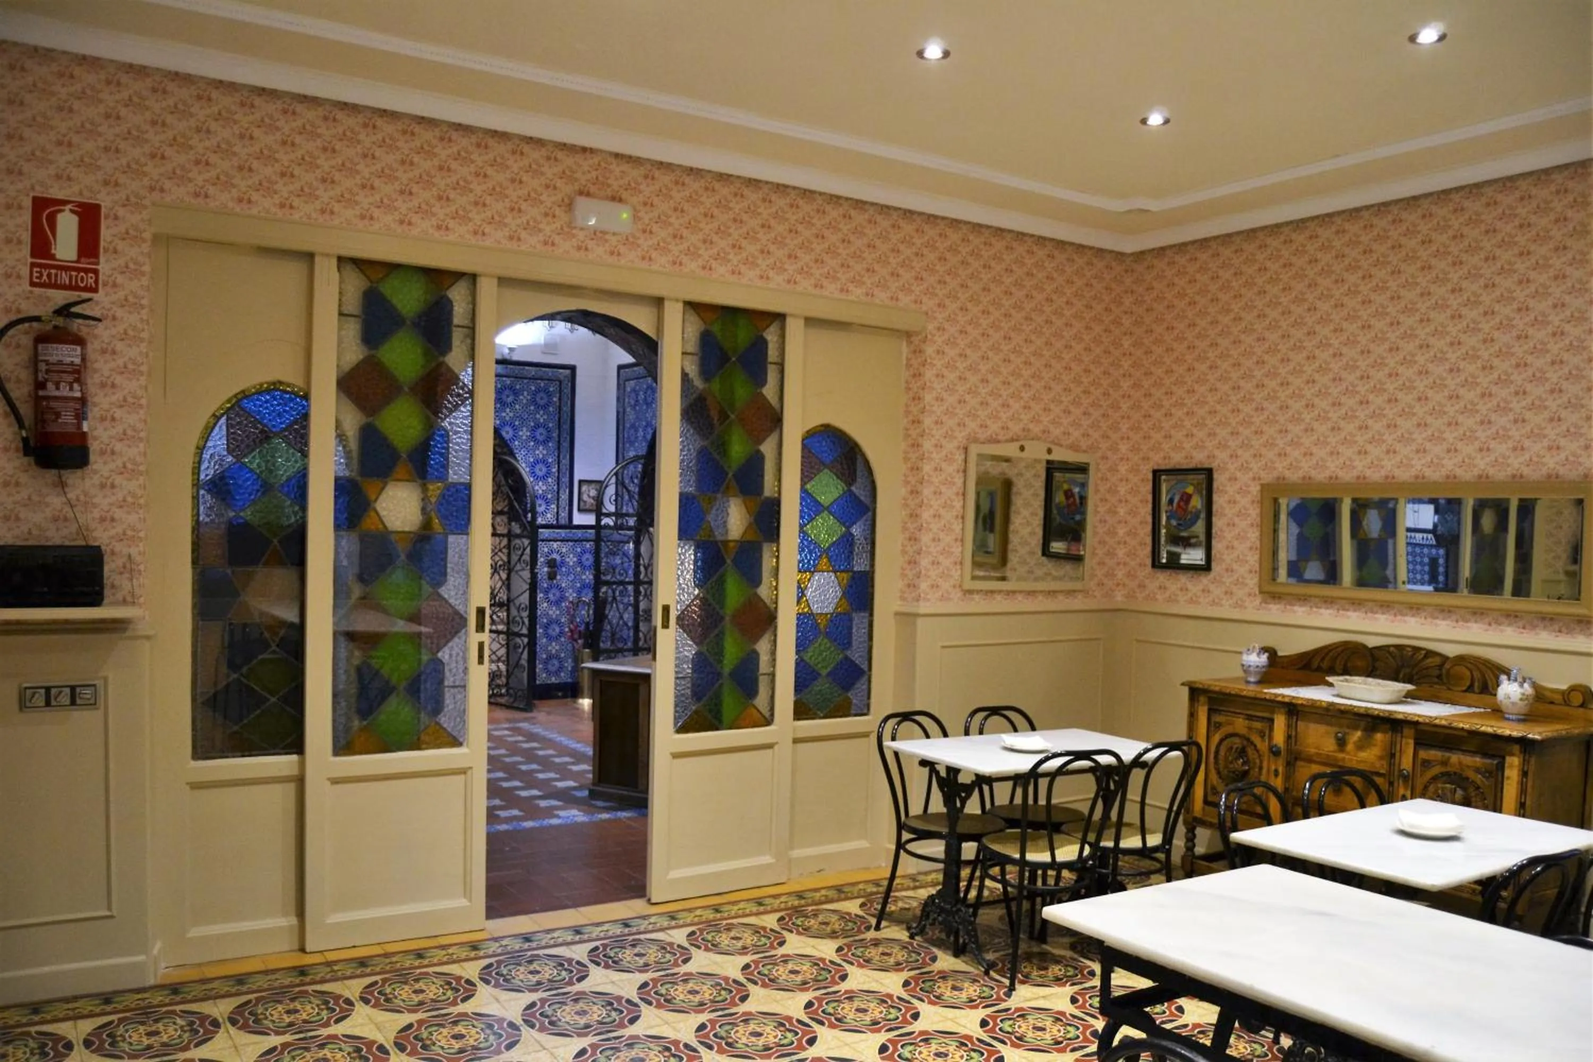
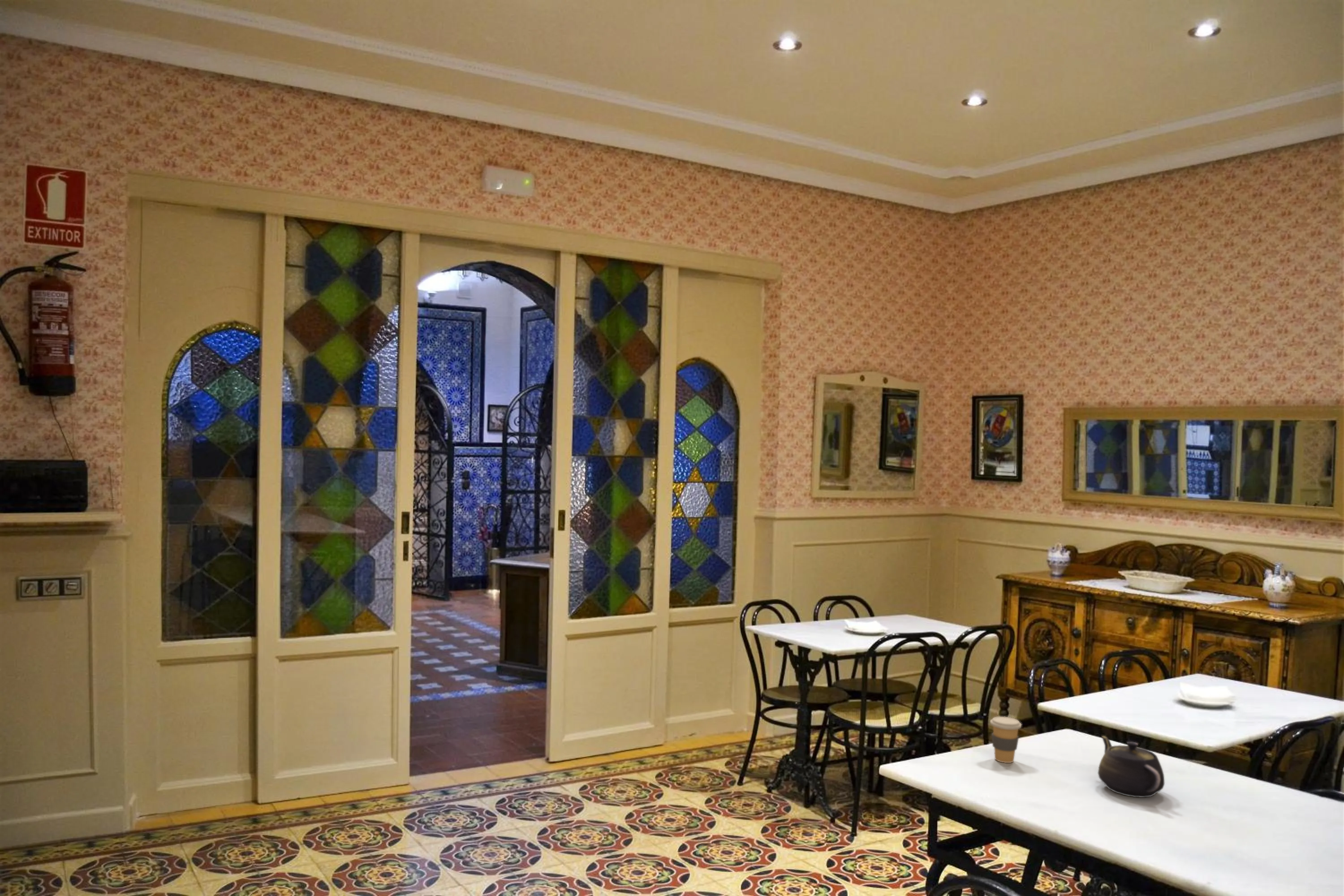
+ teapot (1129, 765)
+ coffee cup (1005, 740)
